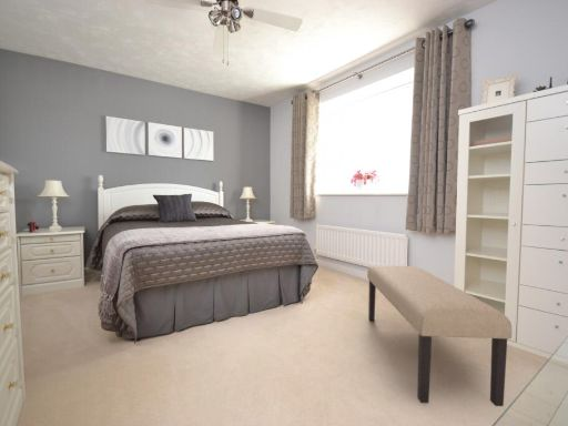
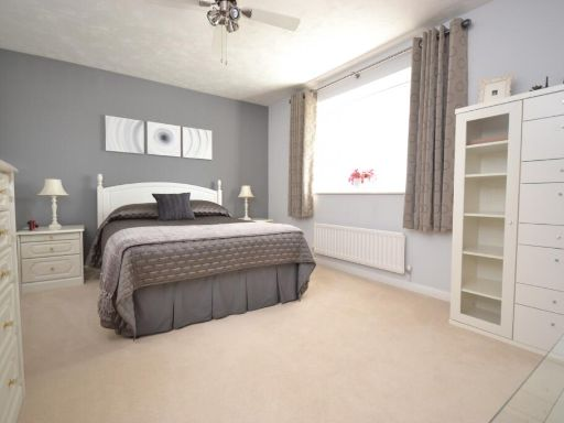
- bench (418, 315)
